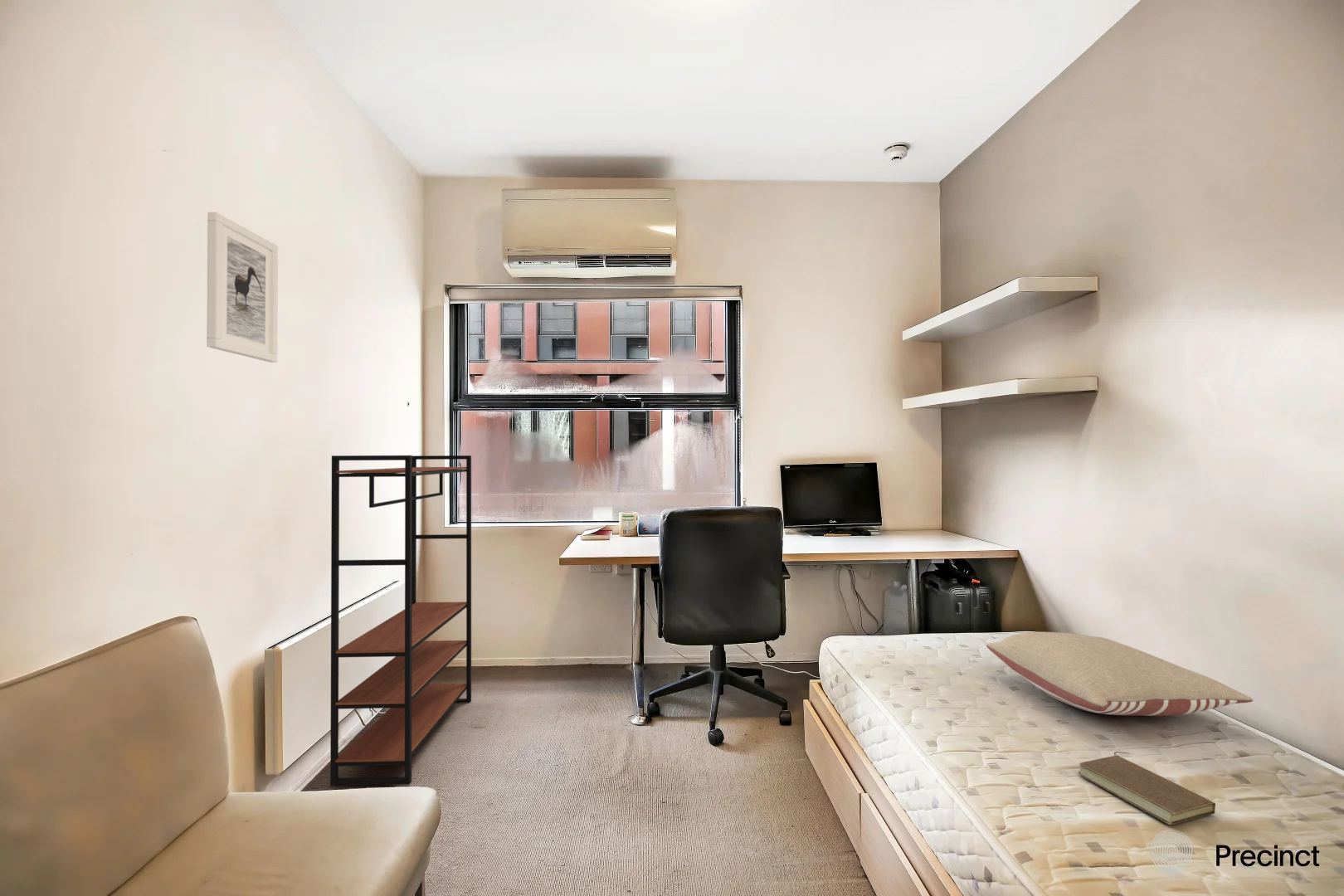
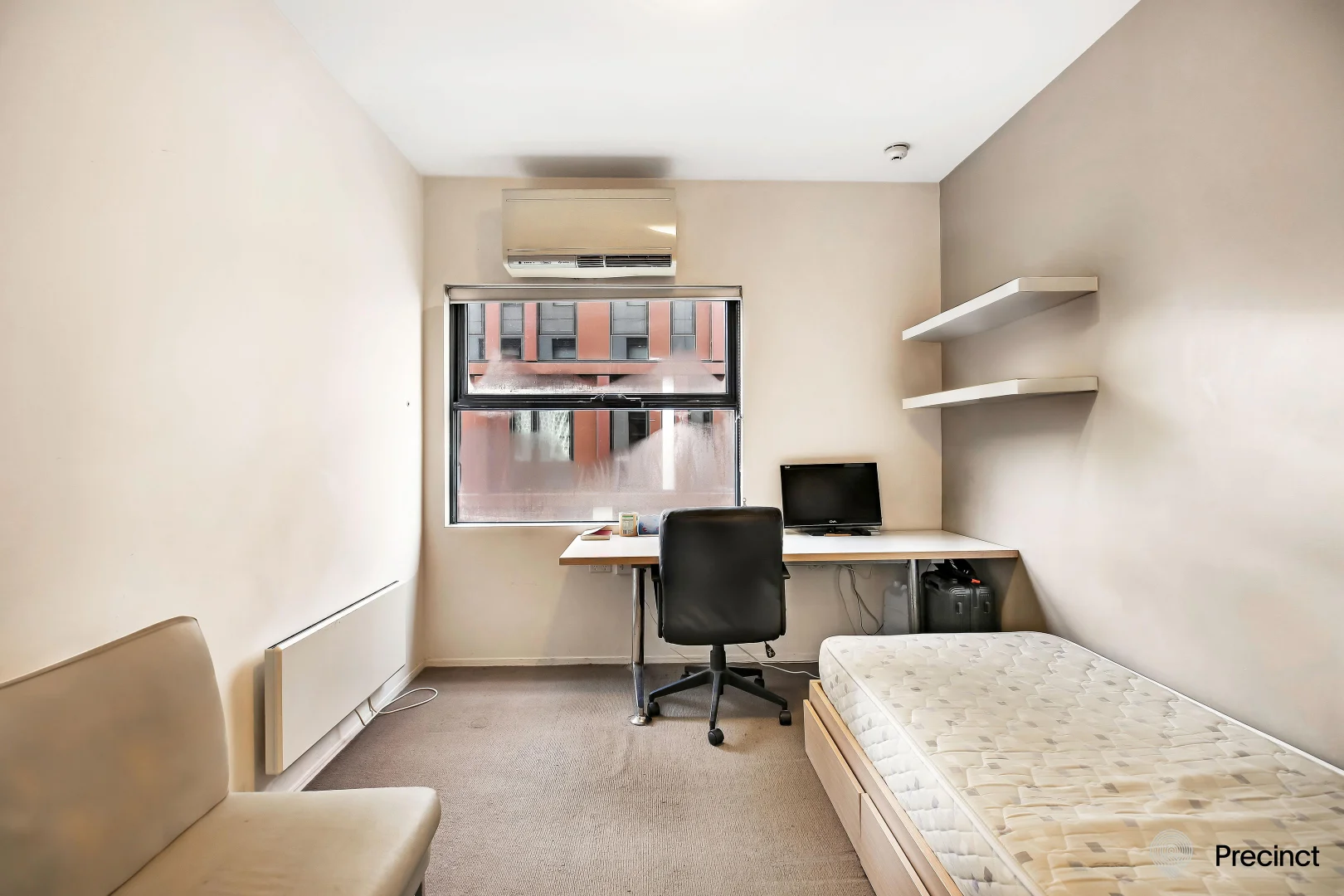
- book (1147, 784)
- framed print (245, 292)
- pillow (1103, 671)
- bookshelf (411, 596)
